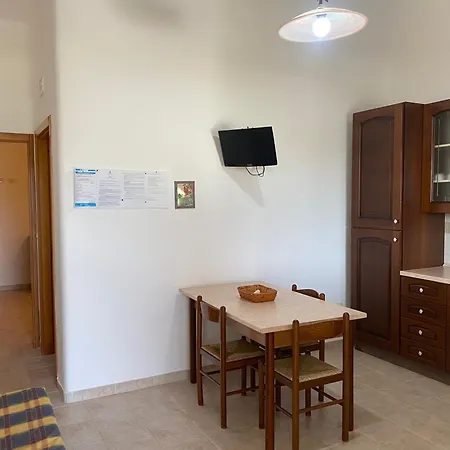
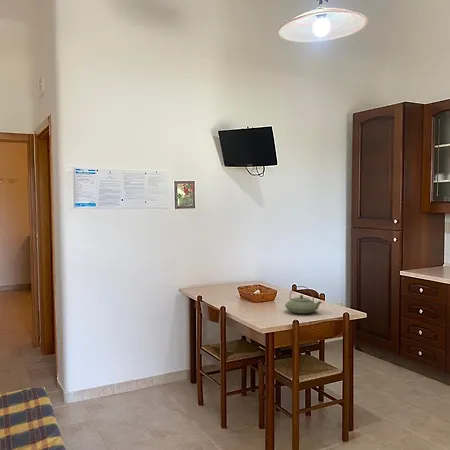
+ teapot (303, 299)
